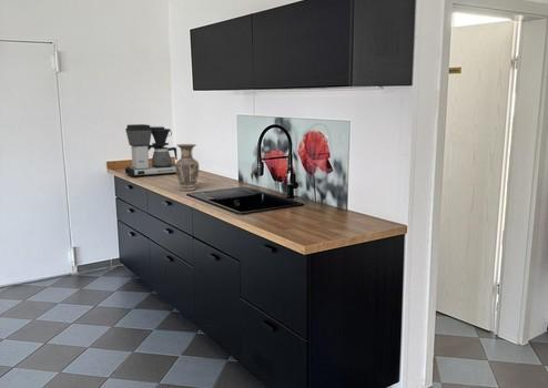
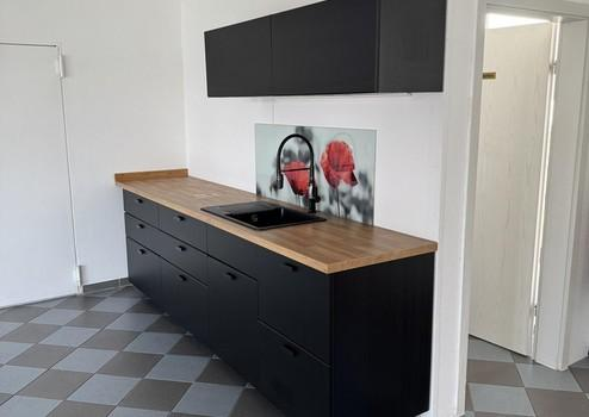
- coffee maker (153, 147)
- vase (186, 166)
